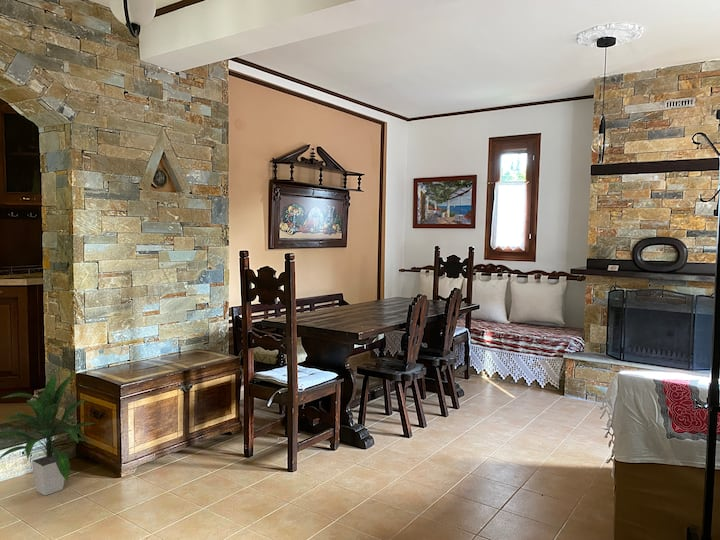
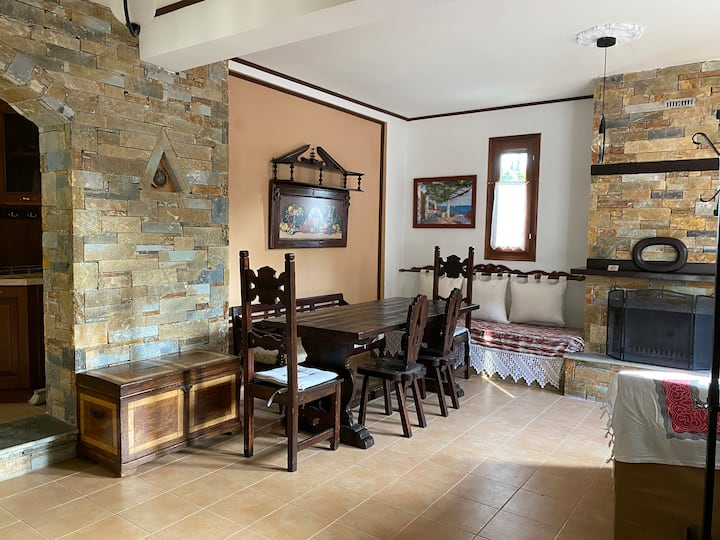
- indoor plant (48, 434)
